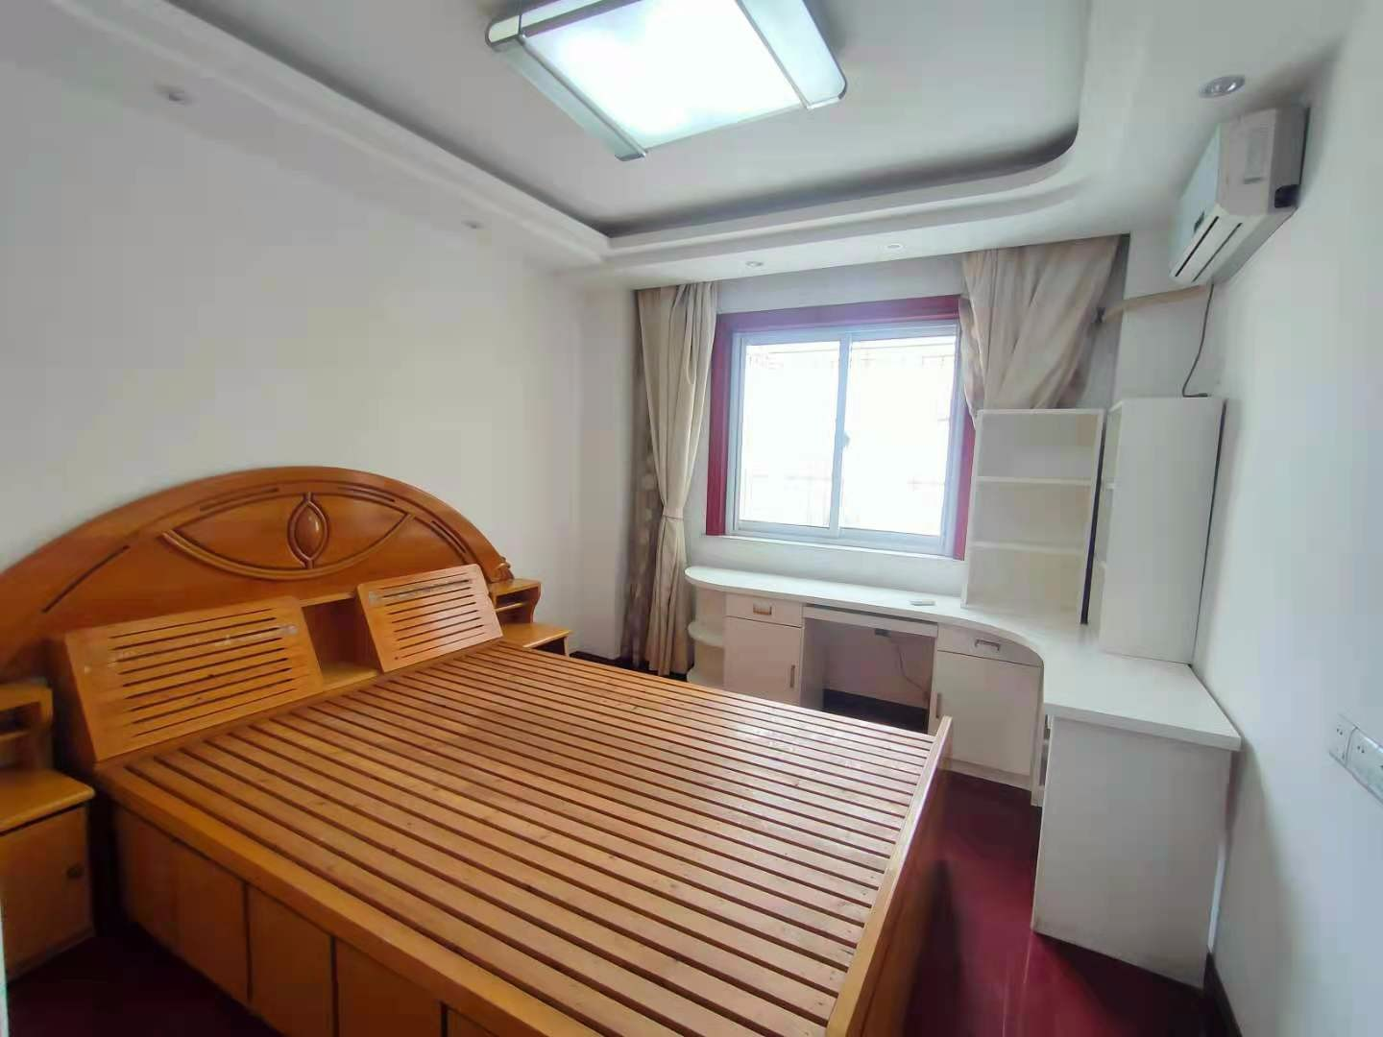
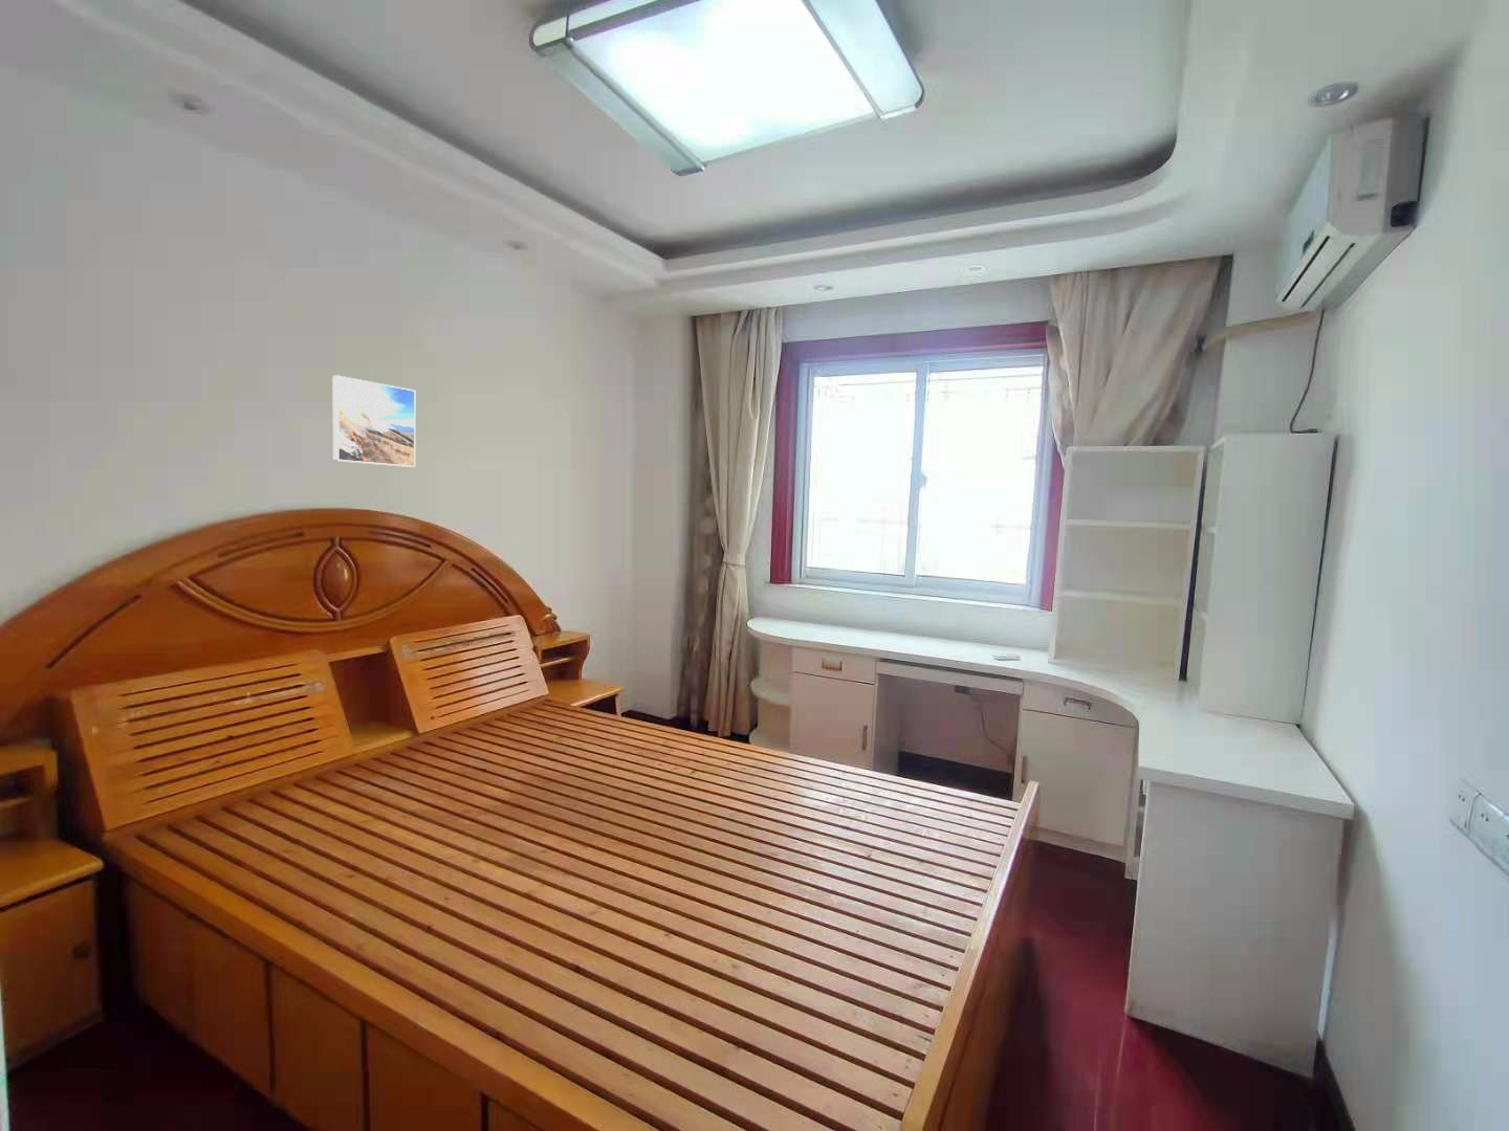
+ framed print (375, 423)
